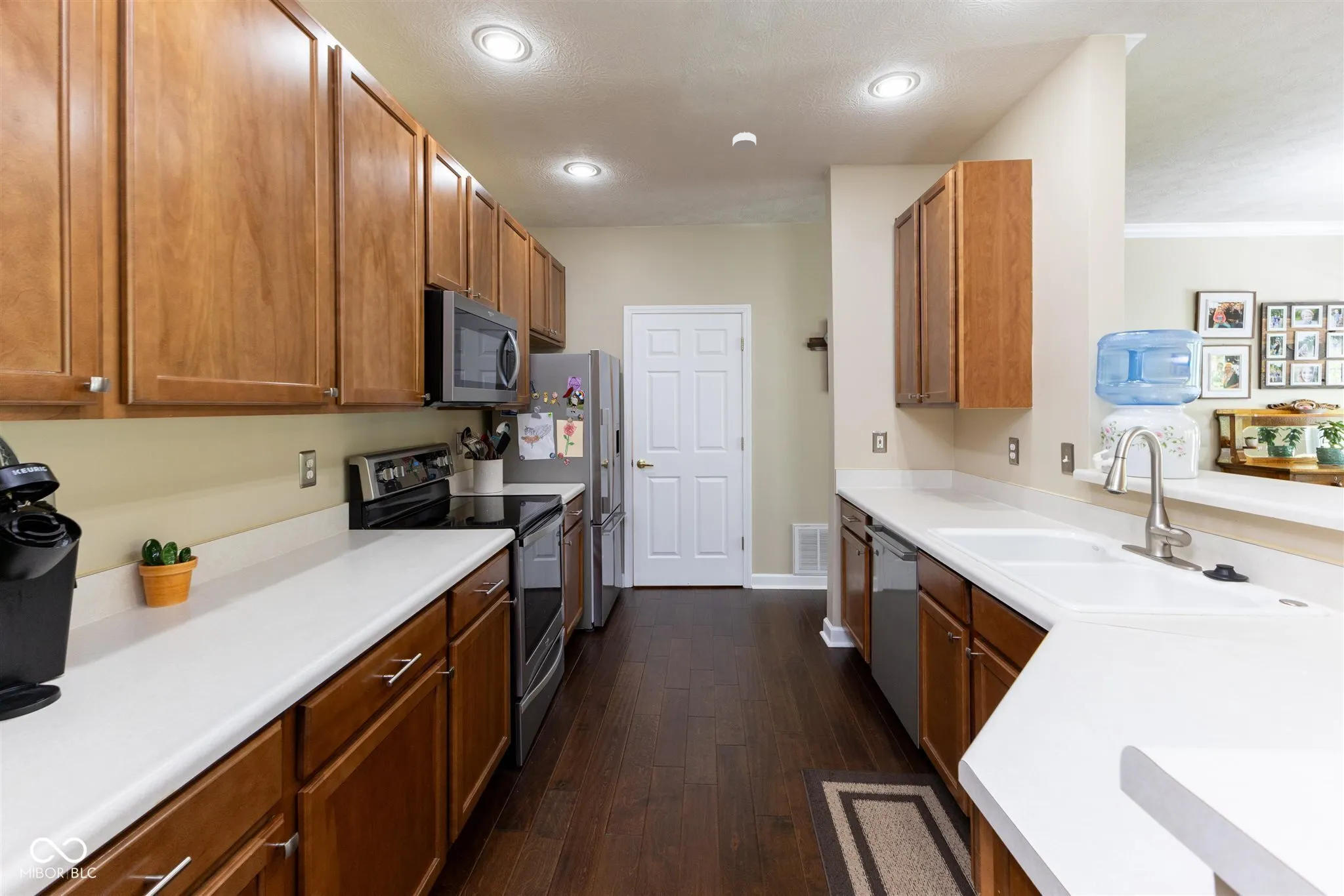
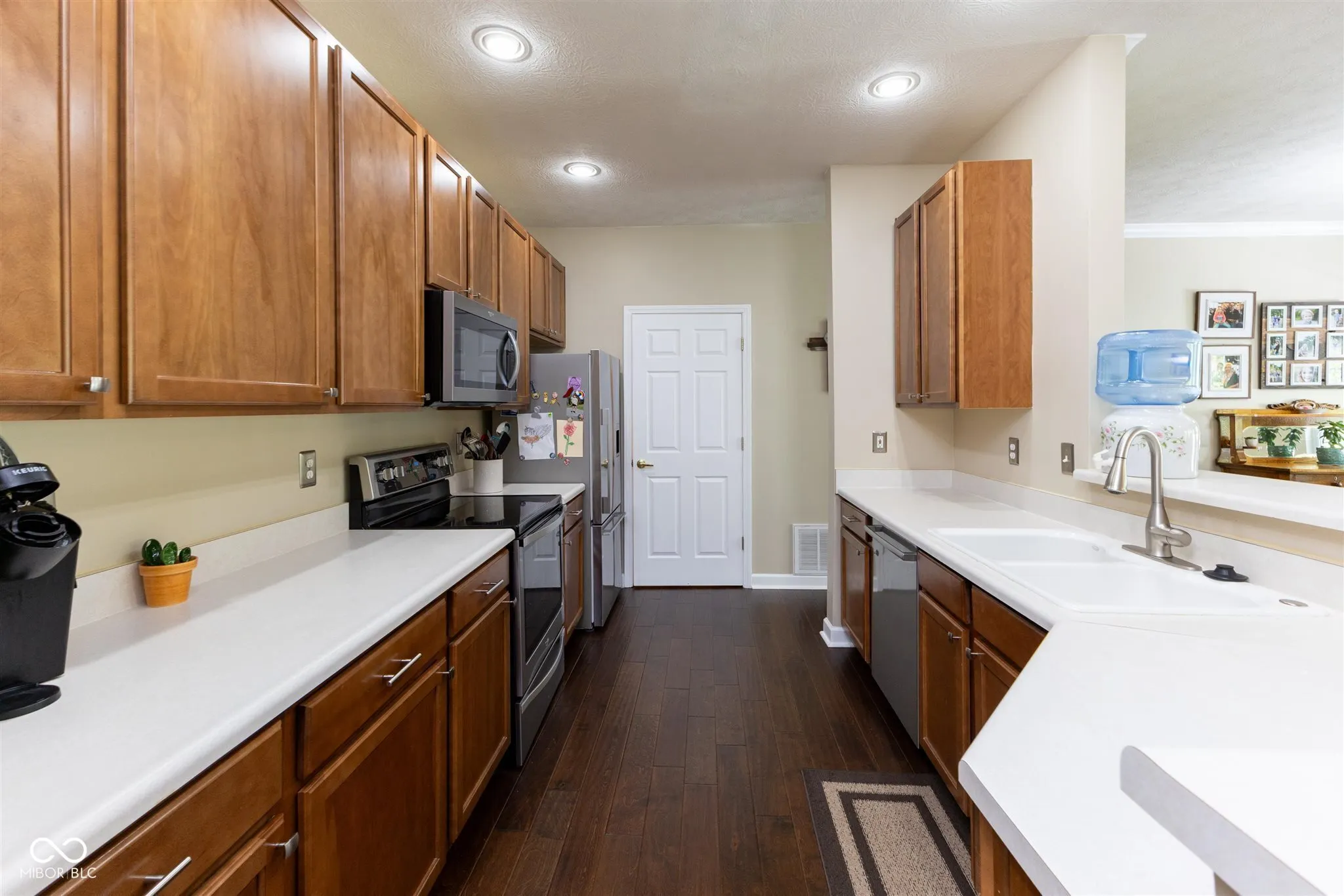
- smoke detector (744, 140)
